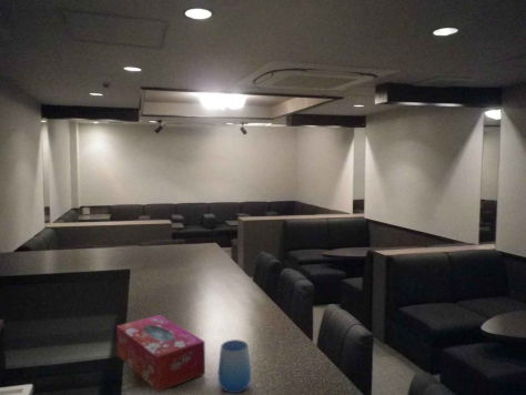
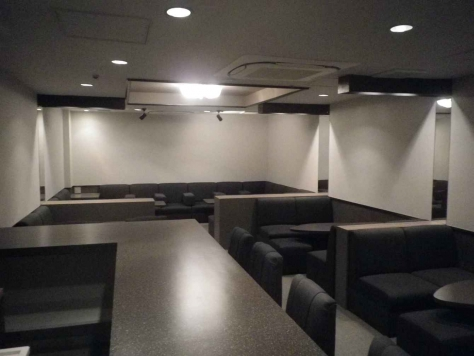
- cup (234, 365)
- tissue box (159, 348)
